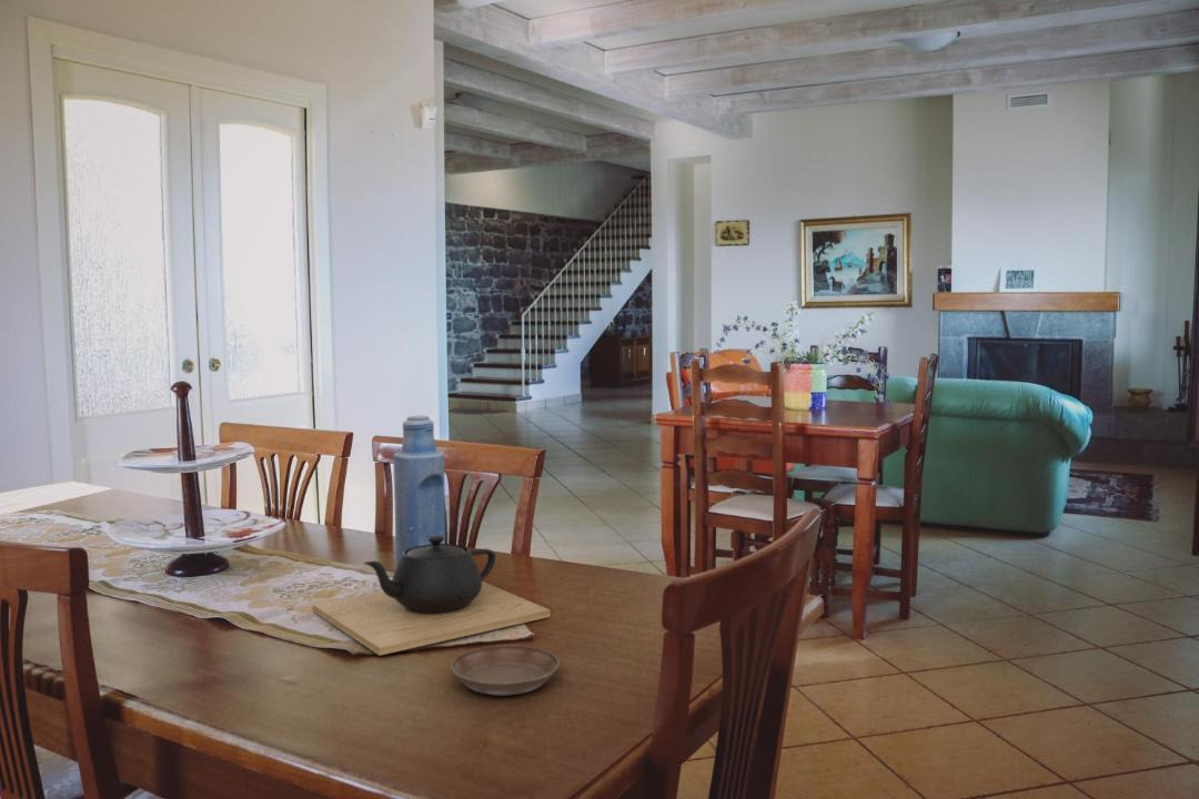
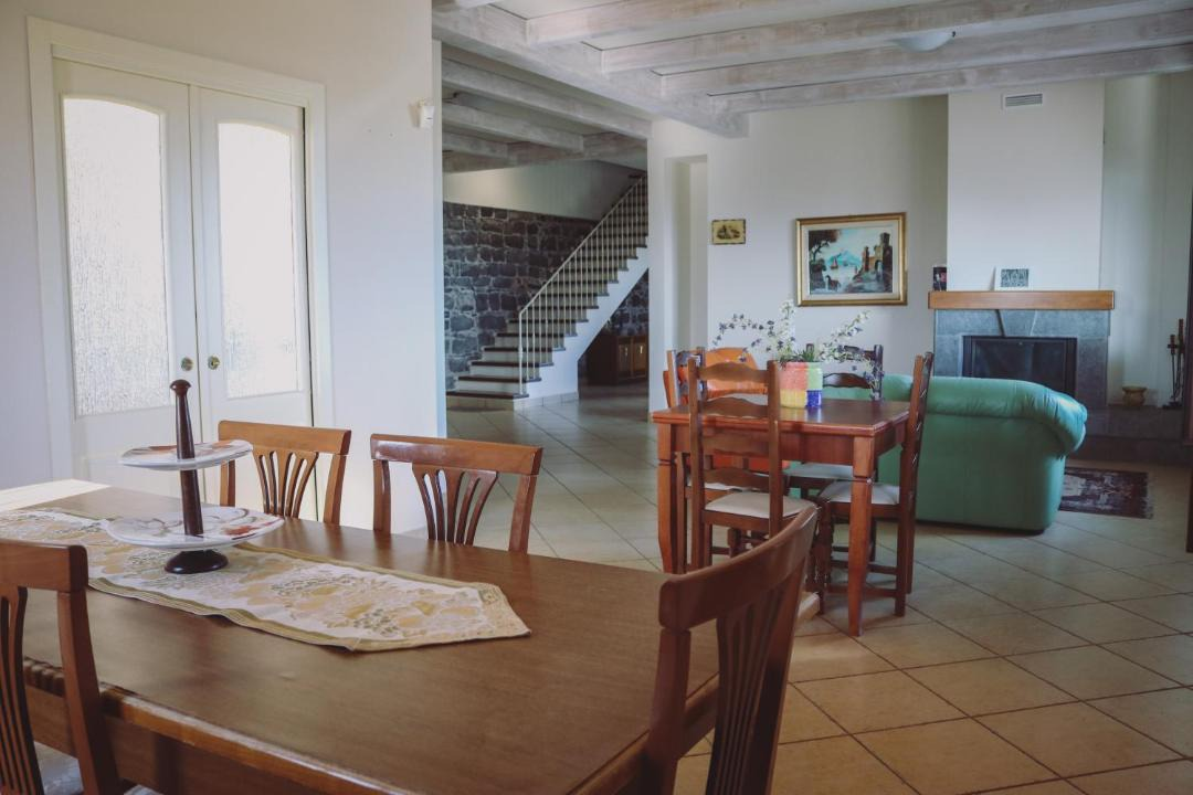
- saucer (505, 671)
- teapot (429, 576)
- bottle (420, 493)
